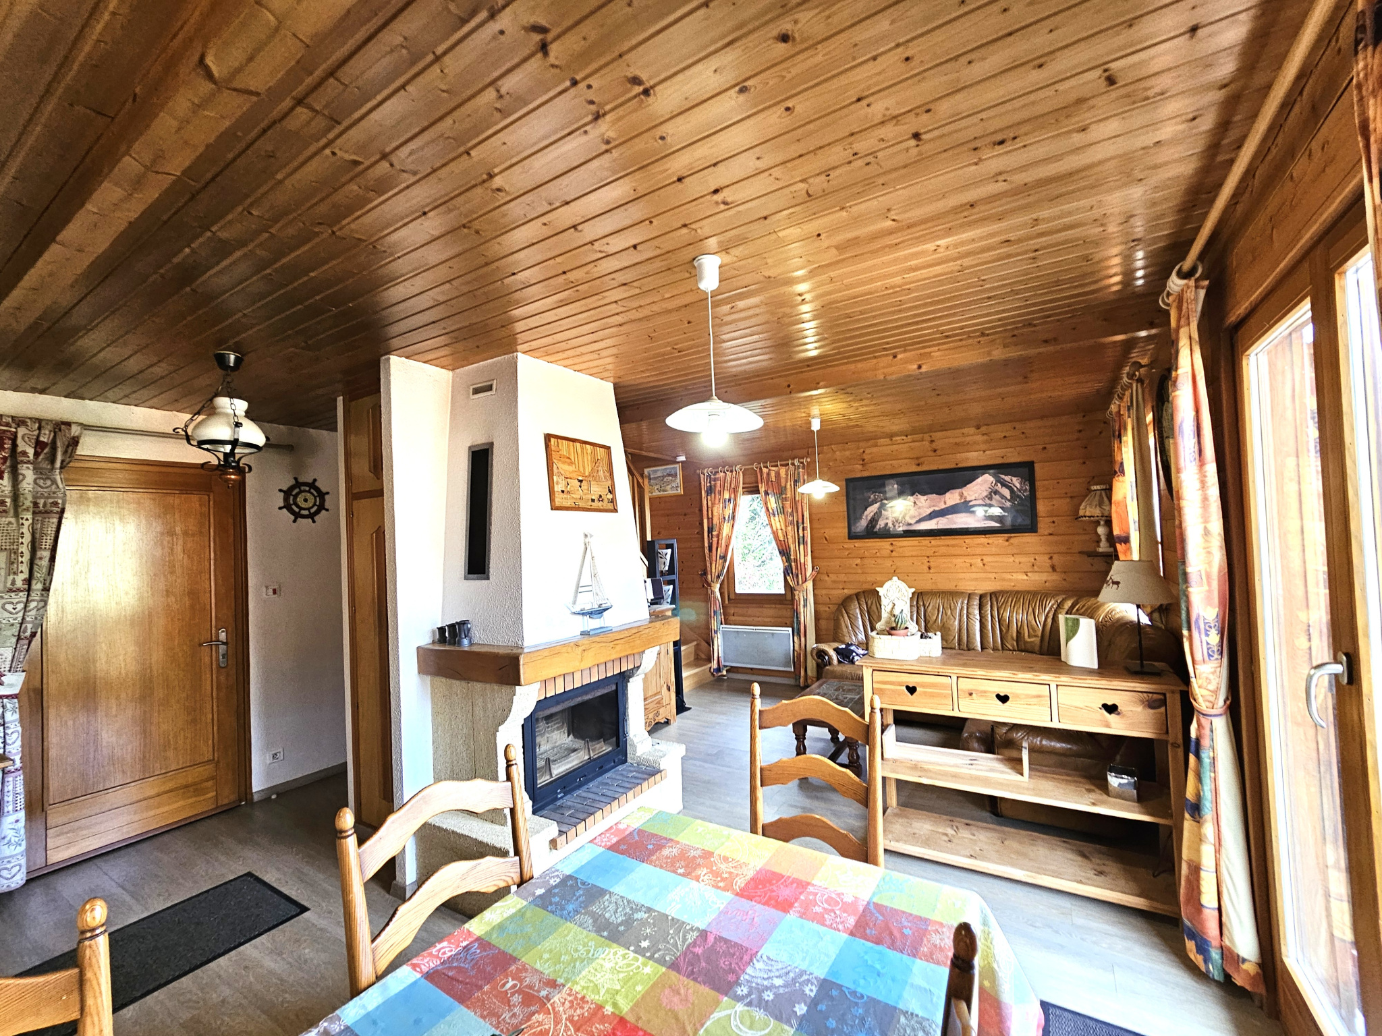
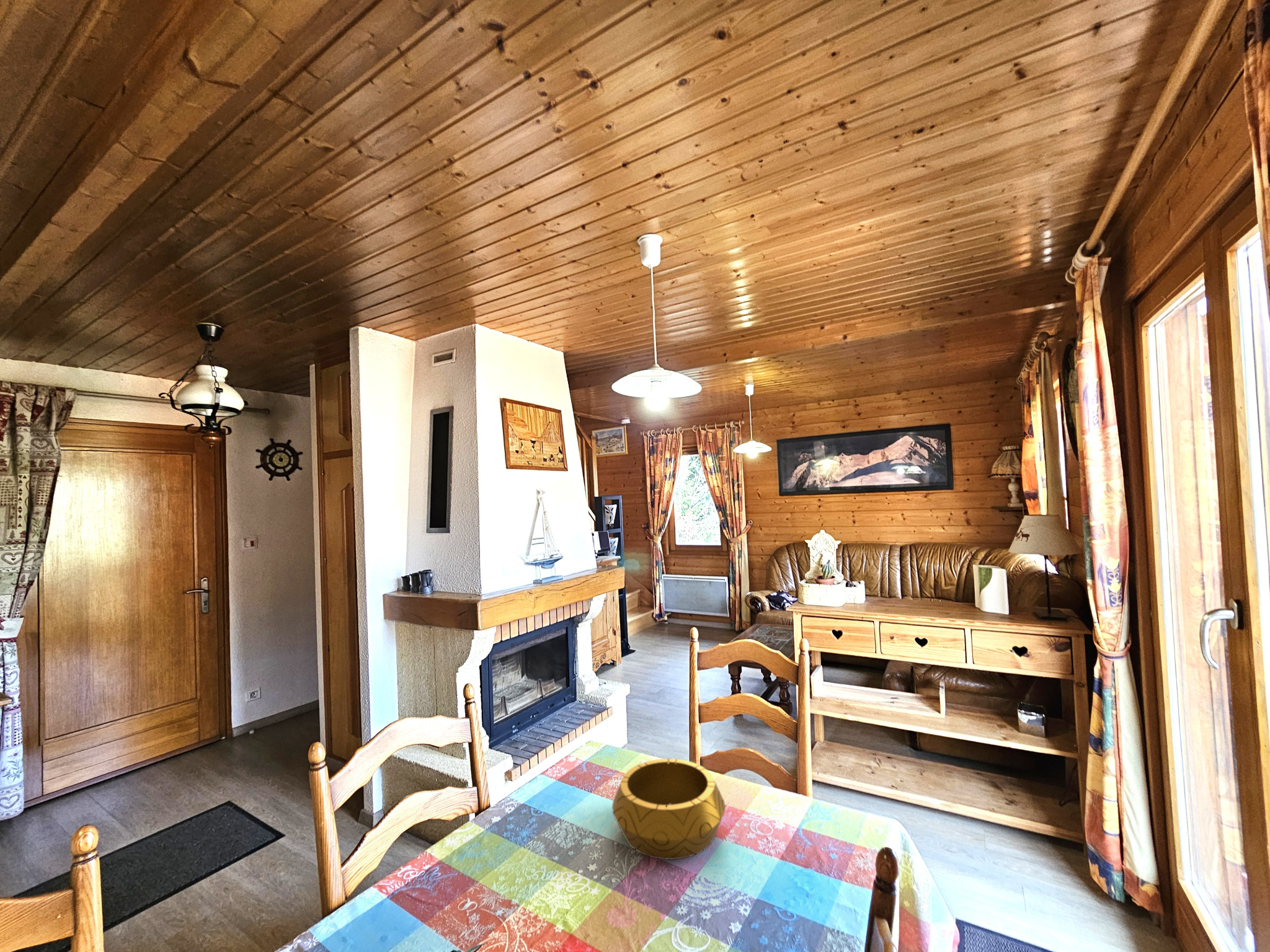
+ decorative bowl (668, 805)
